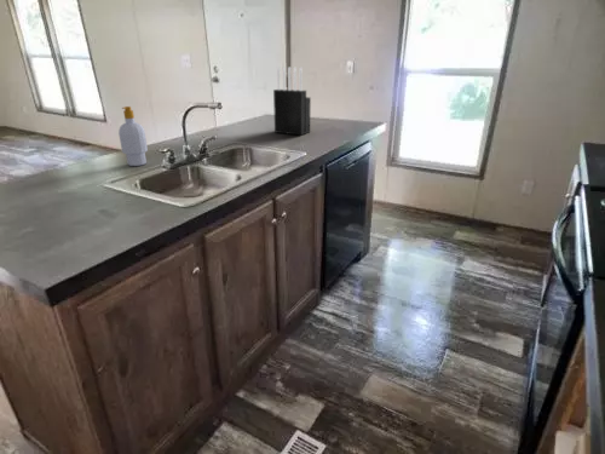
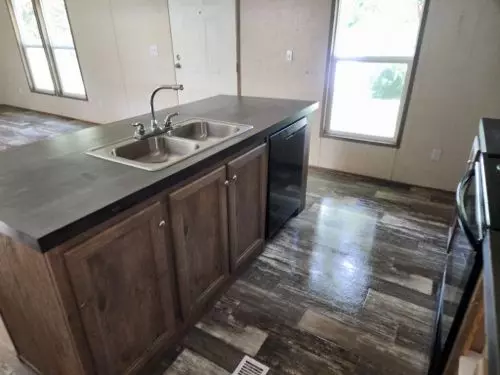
- knife block (293, 100)
- soap bottle (132, 136)
